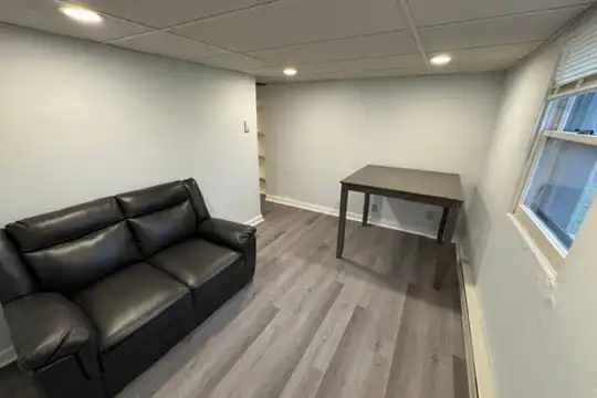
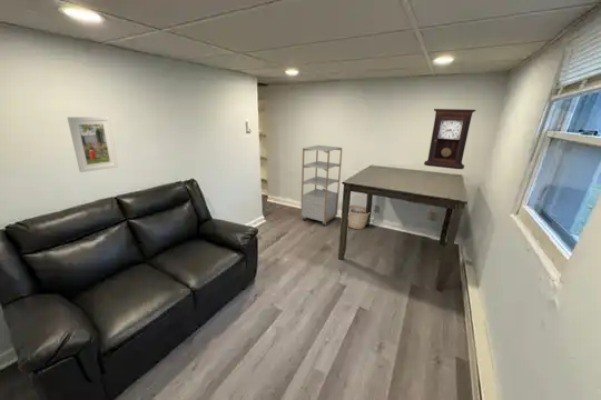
+ shelving unit (323, 183)
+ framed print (95, 143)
+ basket (356, 216)
+ pendulum clock (449, 138)
